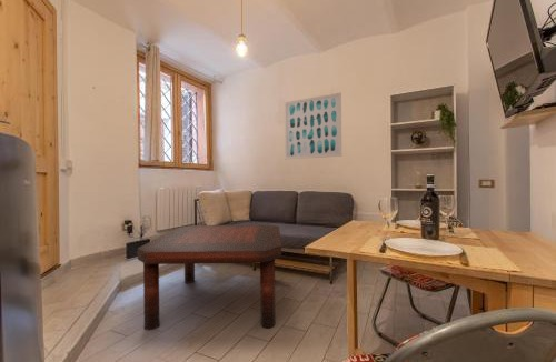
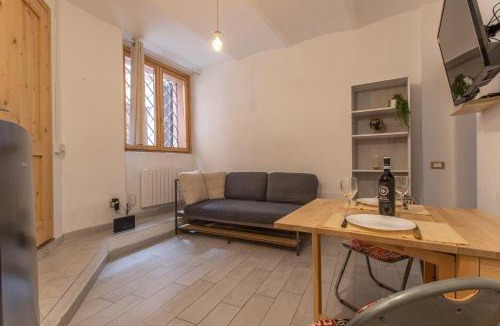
- wall art (311, 128)
- coffee table (221, 262)
